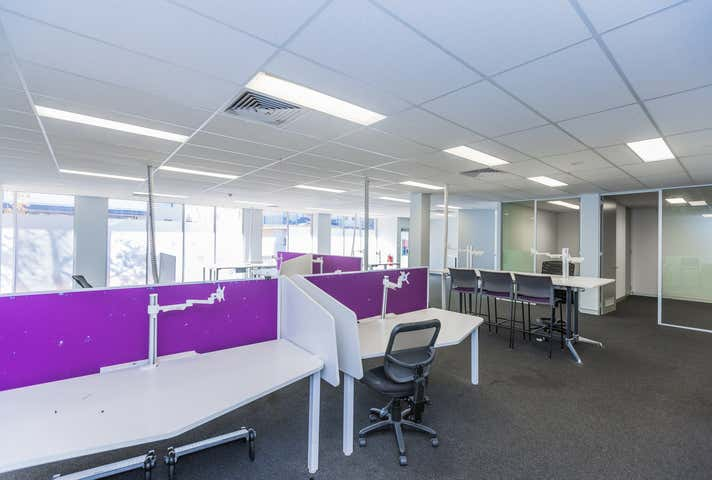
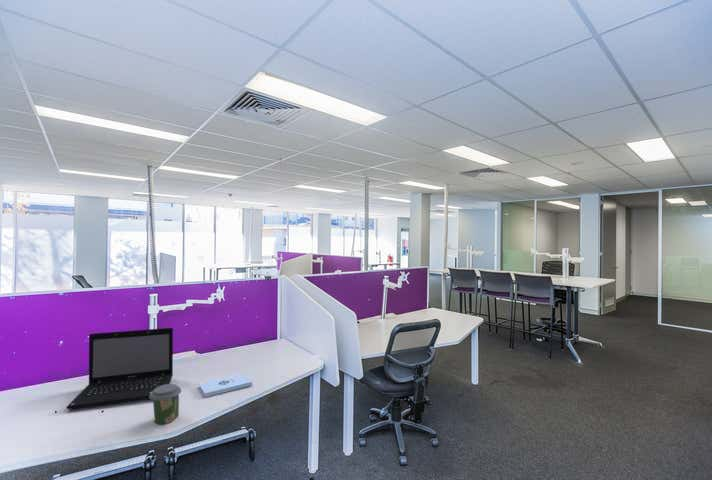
+ coffee cup (165, 403)
+ notepad (225, 384)
+ laptop (125, 365)
